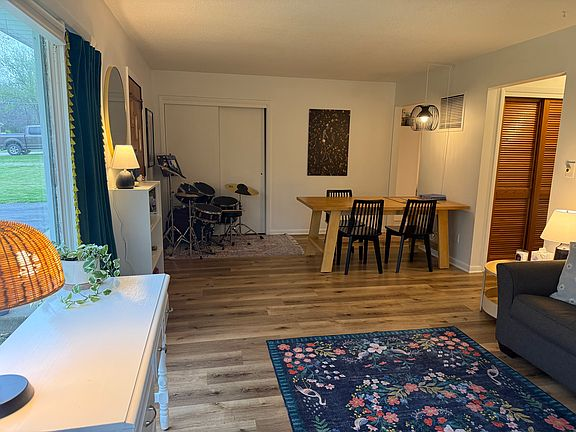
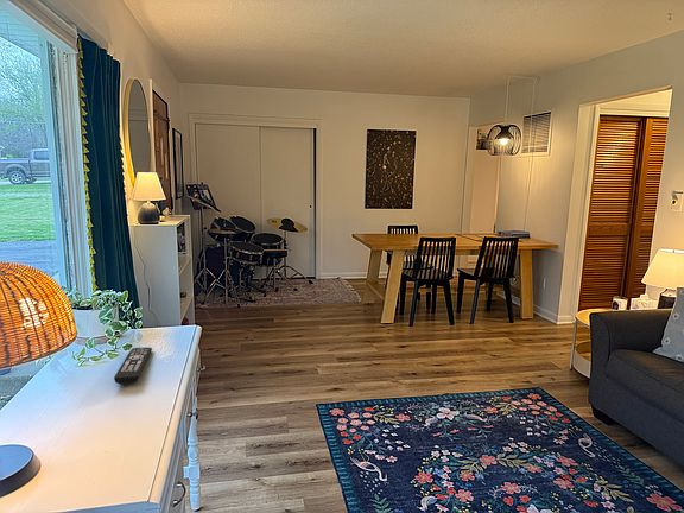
+ remote control (134, 363)
